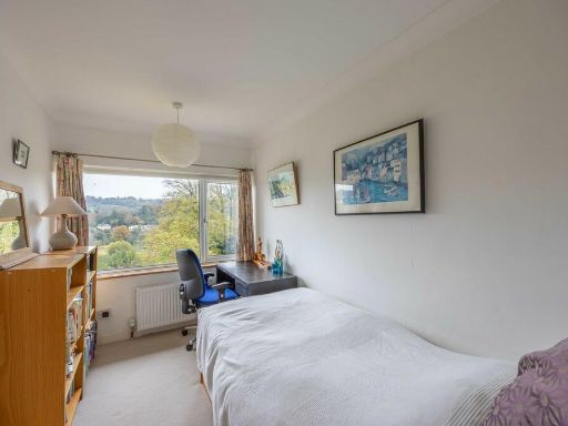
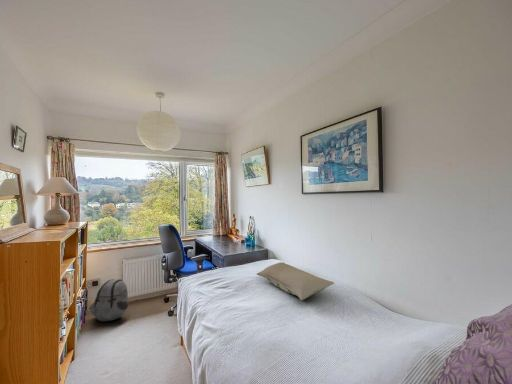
+ backpack (110, 300)
+ pillow (291, 278)
